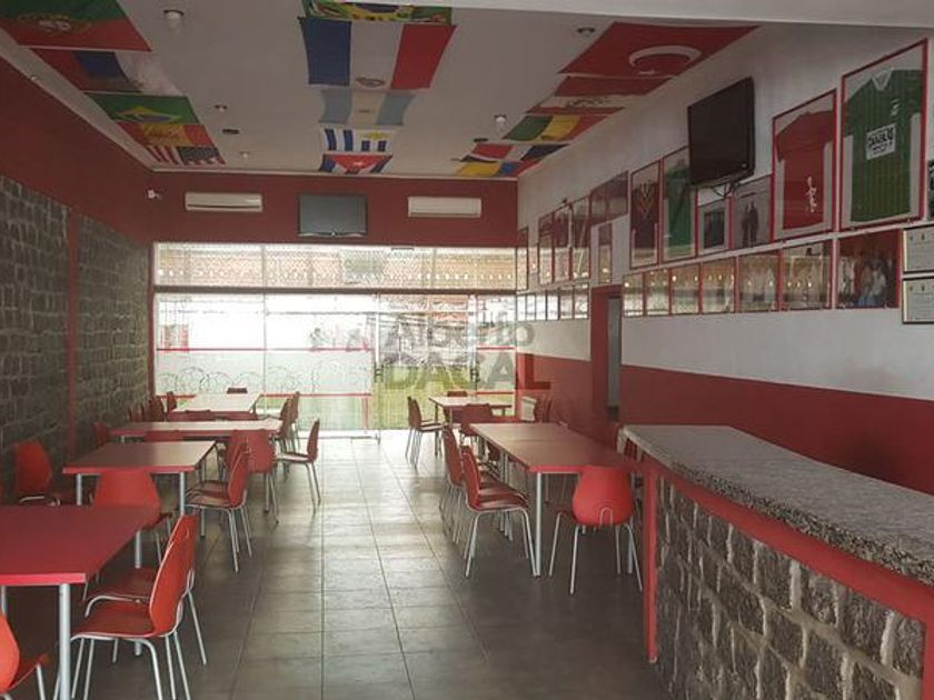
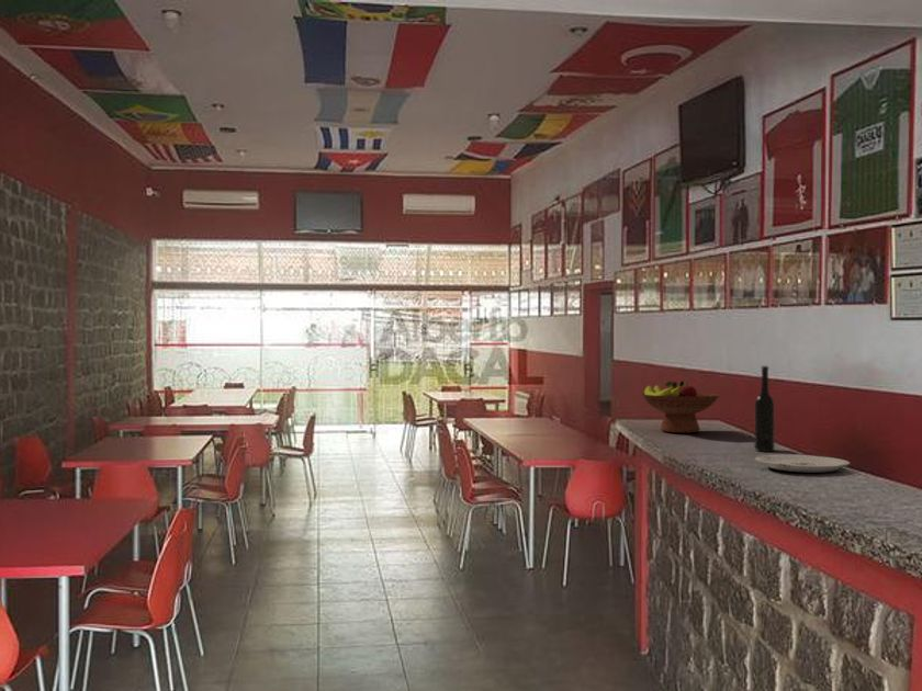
+ plate (801, 463)
+ fruit bowl (679, 405)
+ bottle (764, 408)
